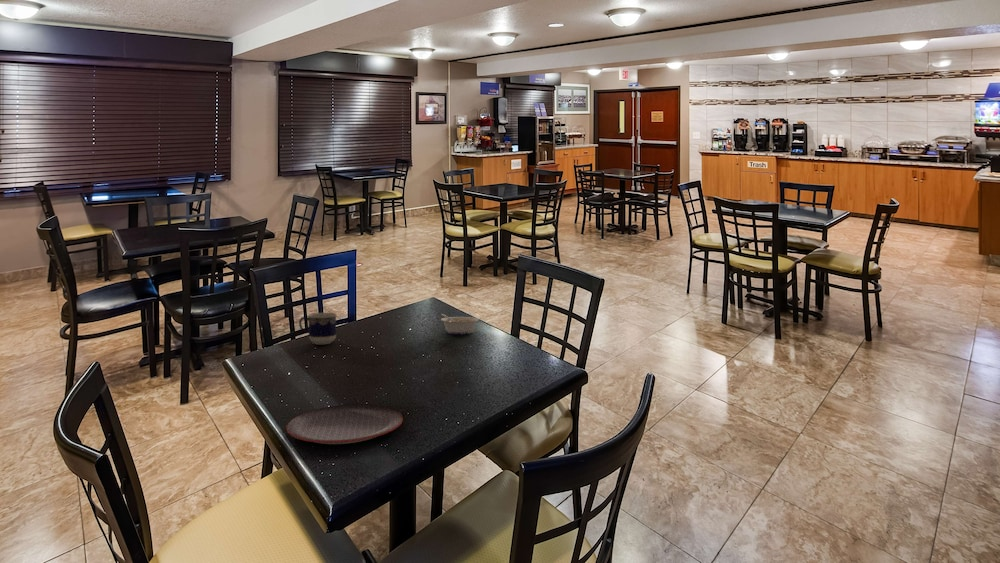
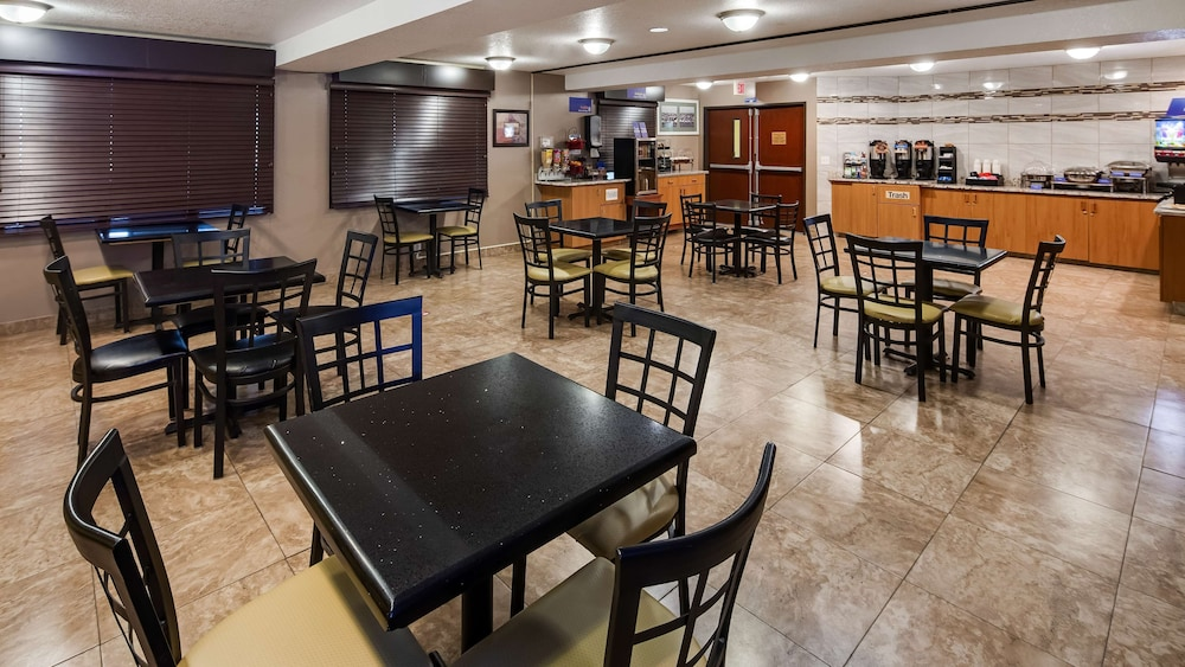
- plate (346, 425)
- legume (458, 324)
- cup (318, 328)
